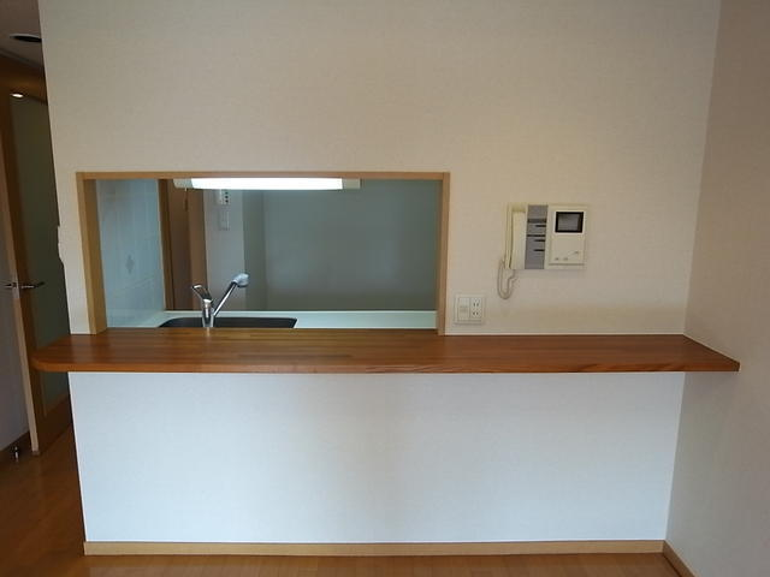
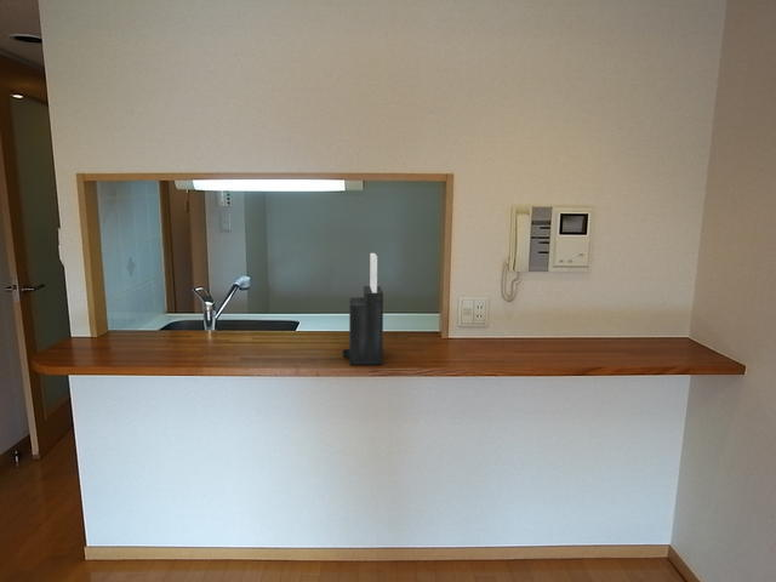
+ knife block (361, 307)
